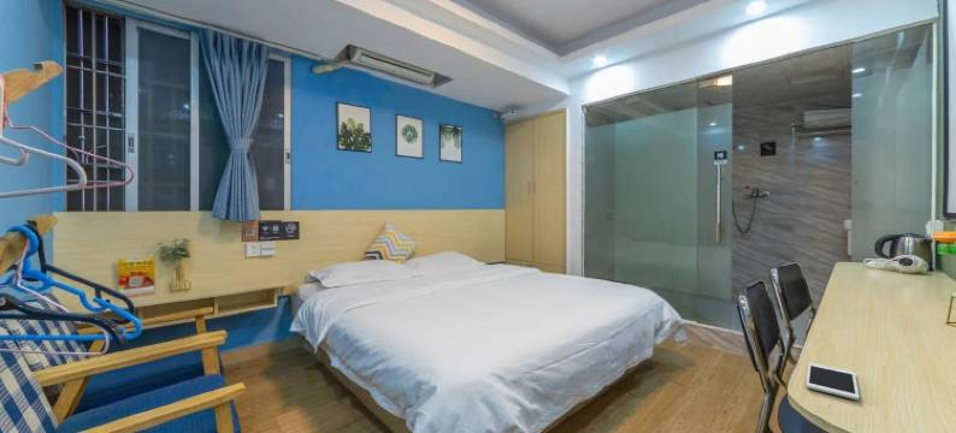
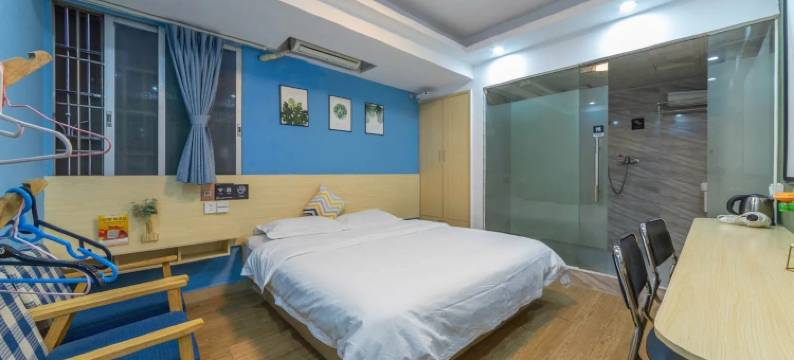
- cell phone (831, 379)
